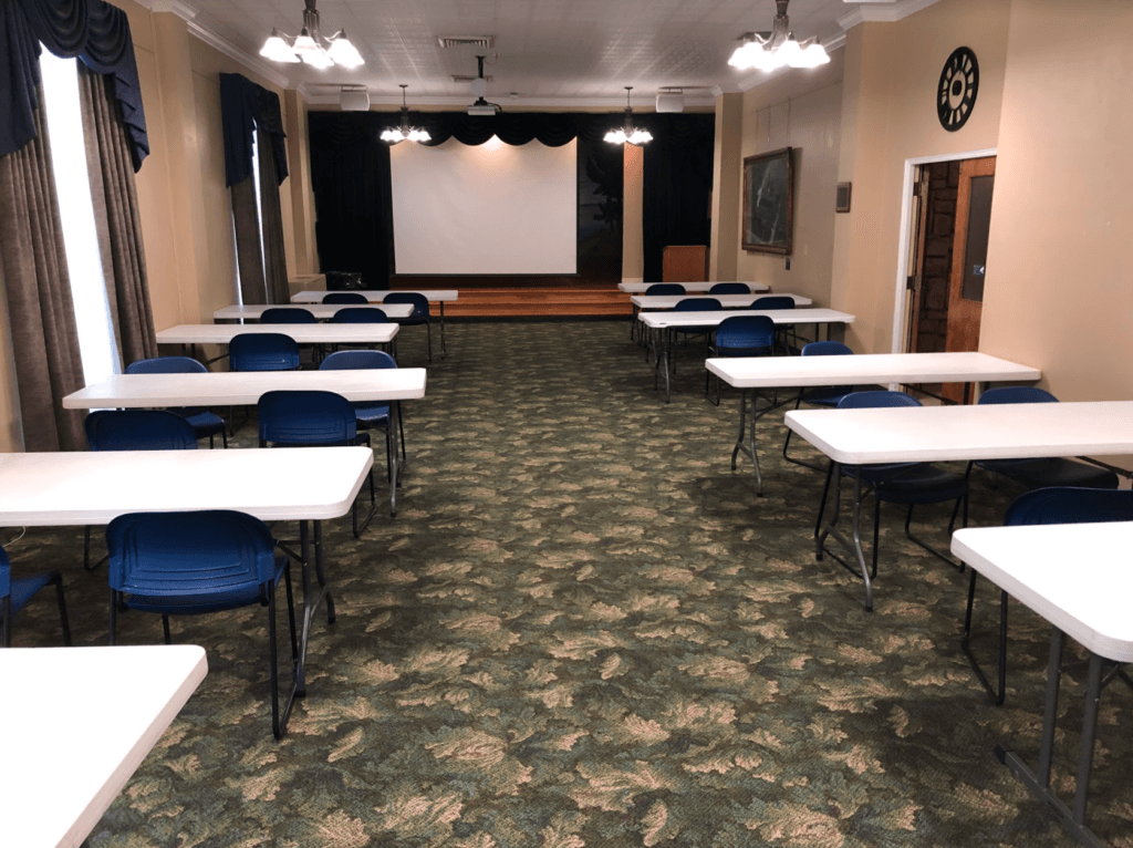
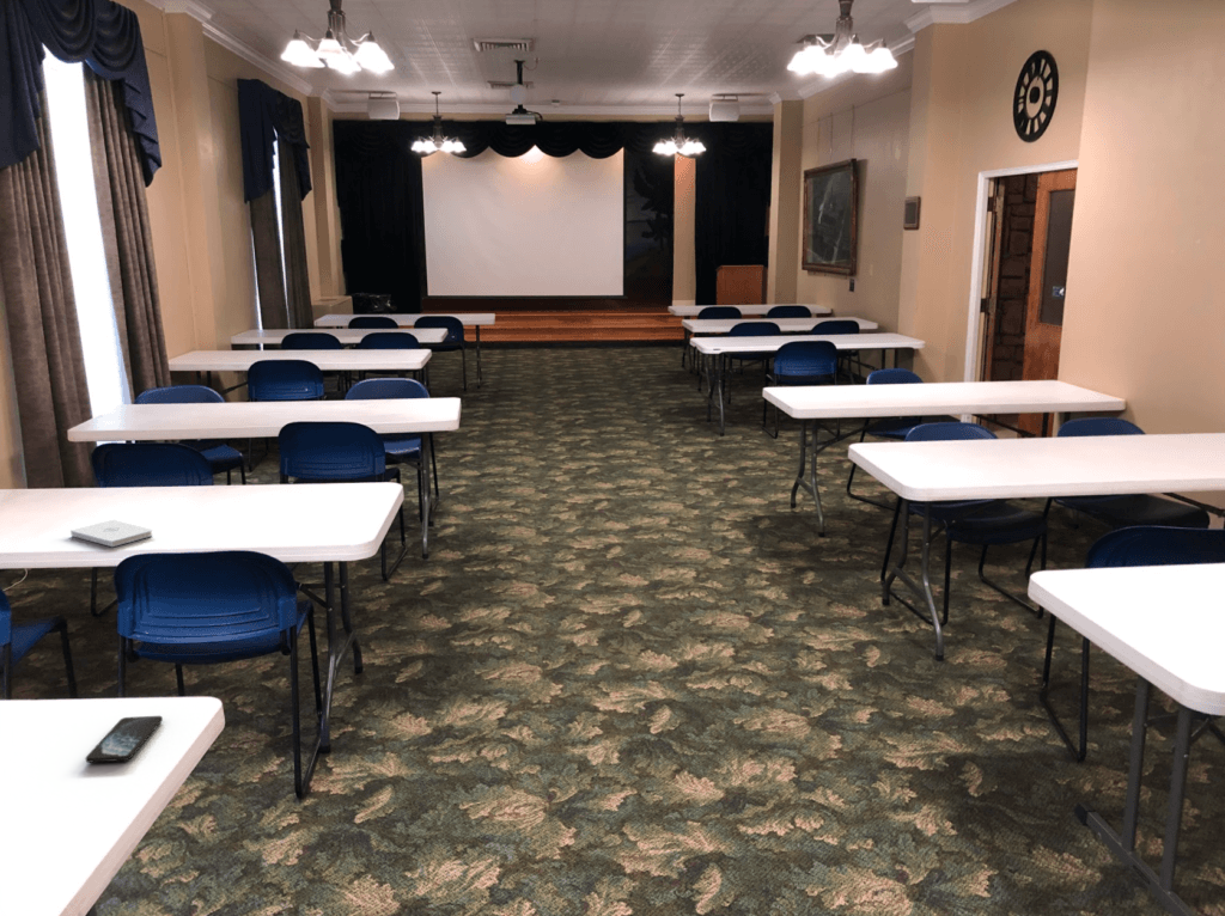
+ smartphone (126, 738)
+ notepad (112, 532)
